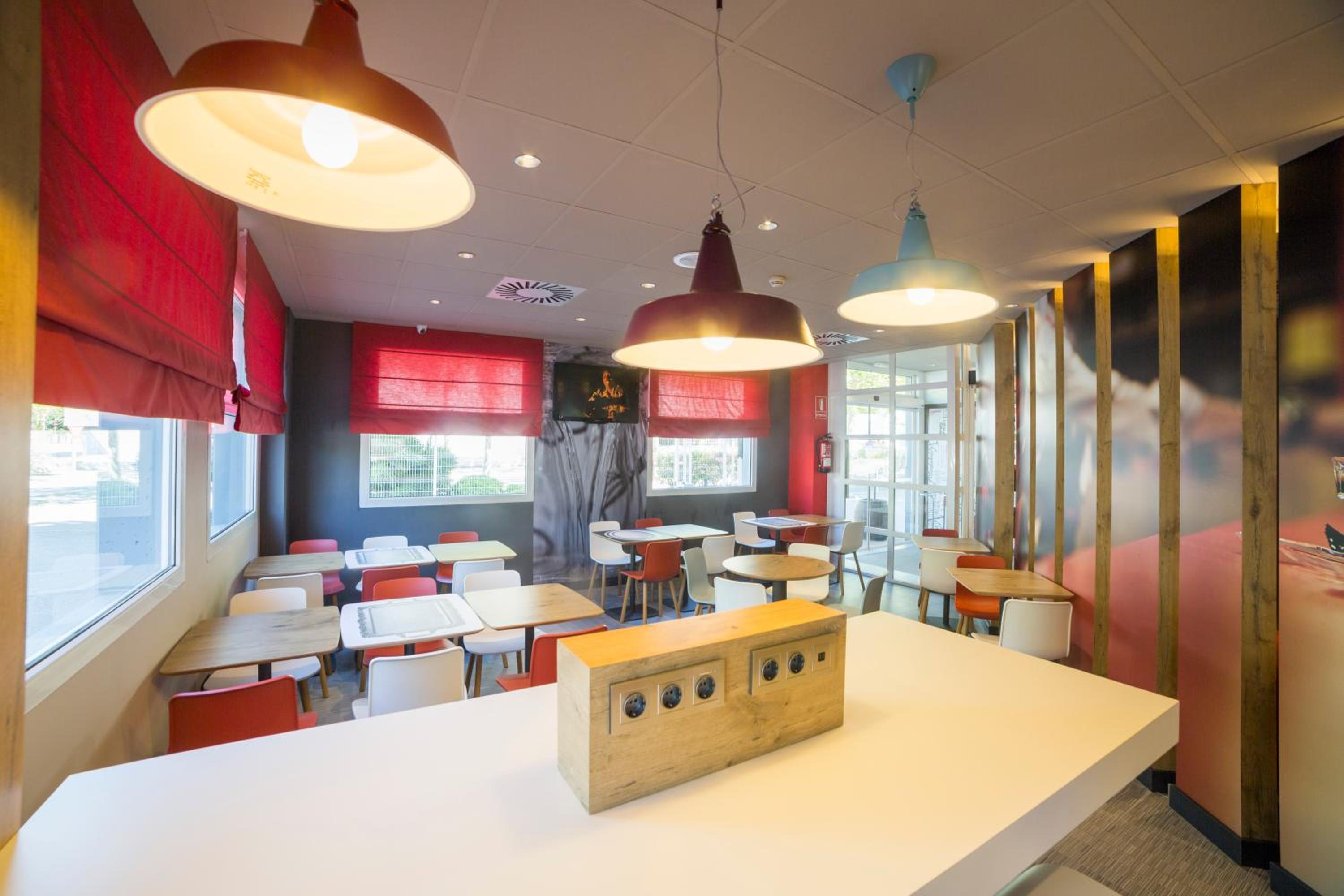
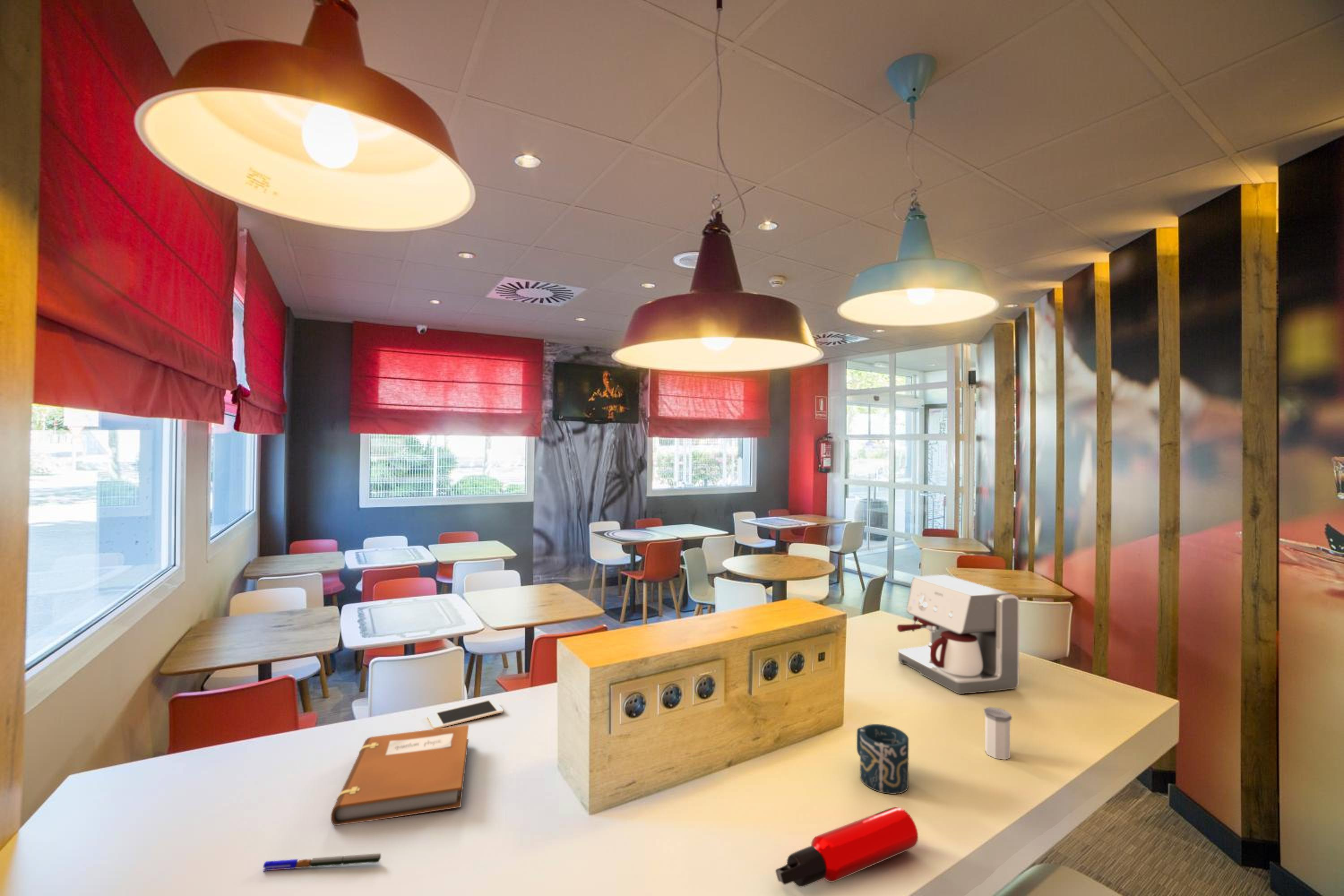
+ cell phone (465, 713)
+ cup (879, 754)
+ coffee maker (956, 629)
+ water bottle (845, 848)
+ notebook (409, 767)
+ salt shaker (997, 733)
+ pen (323, 861)
